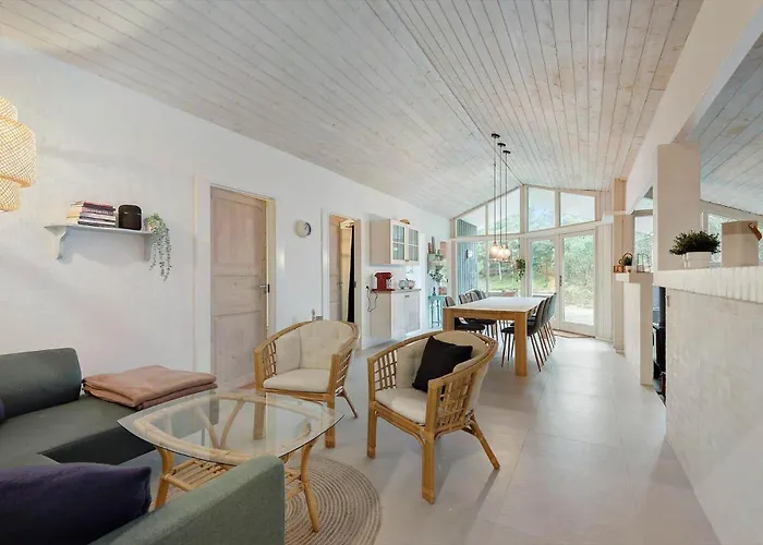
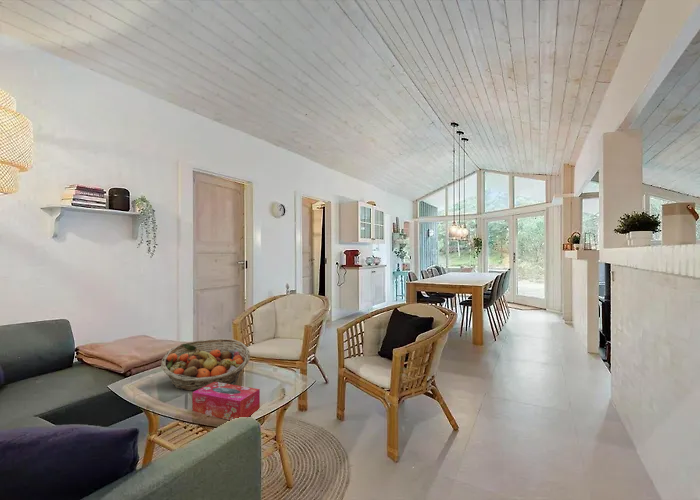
+ tissue box (226, 400)
+ fruit basket (207, 363)
